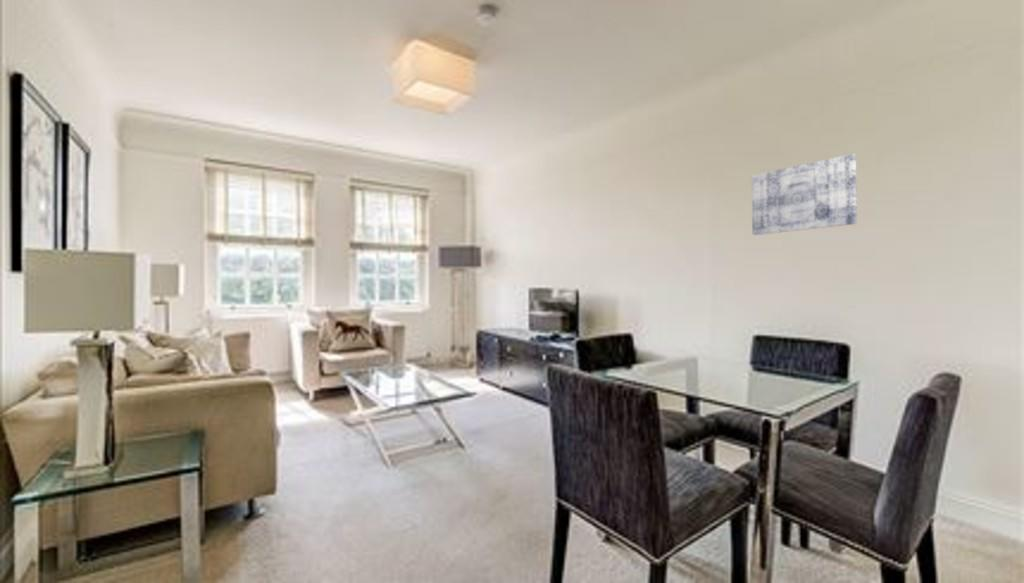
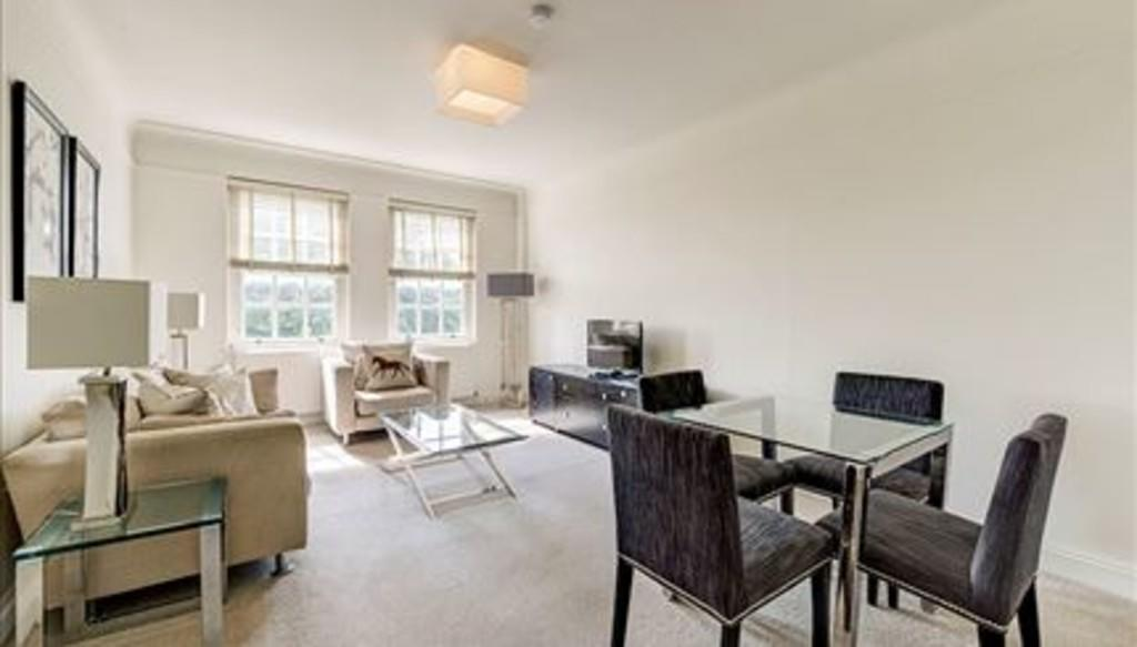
- wall art (800, 197)
